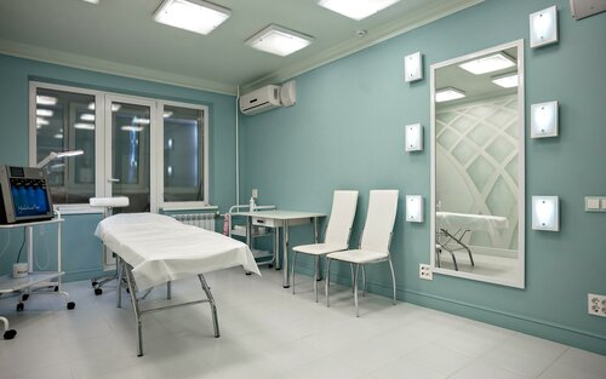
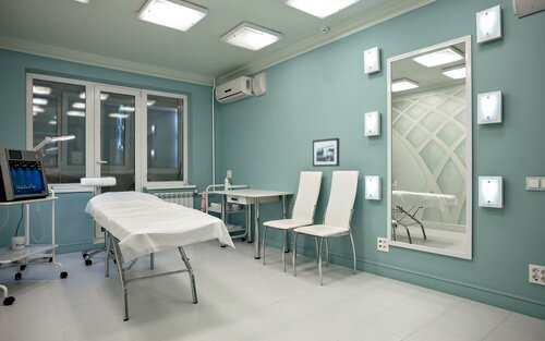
+ picture frame (325, 153)
